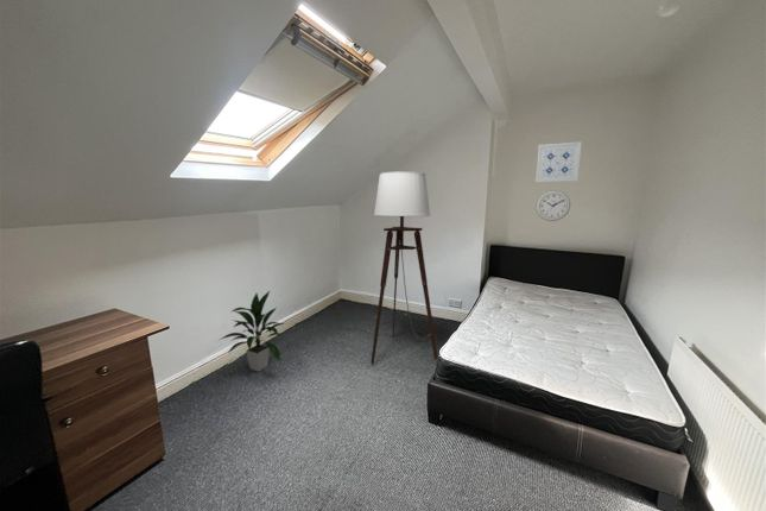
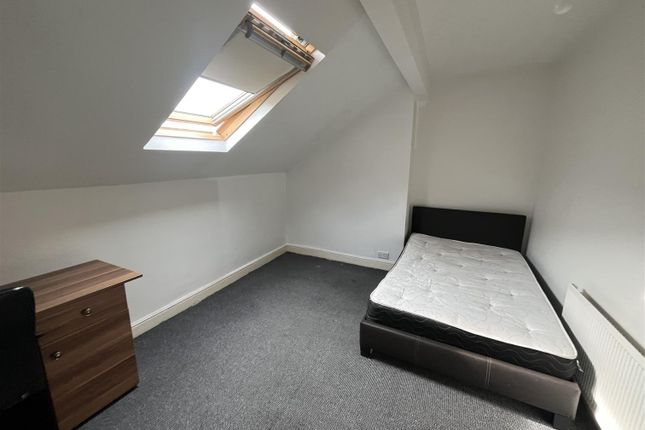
- indoor plant (257, 332)
- wall art (557, 163)
- wall clock (552, 206)
- floor lamp (403, 265)
